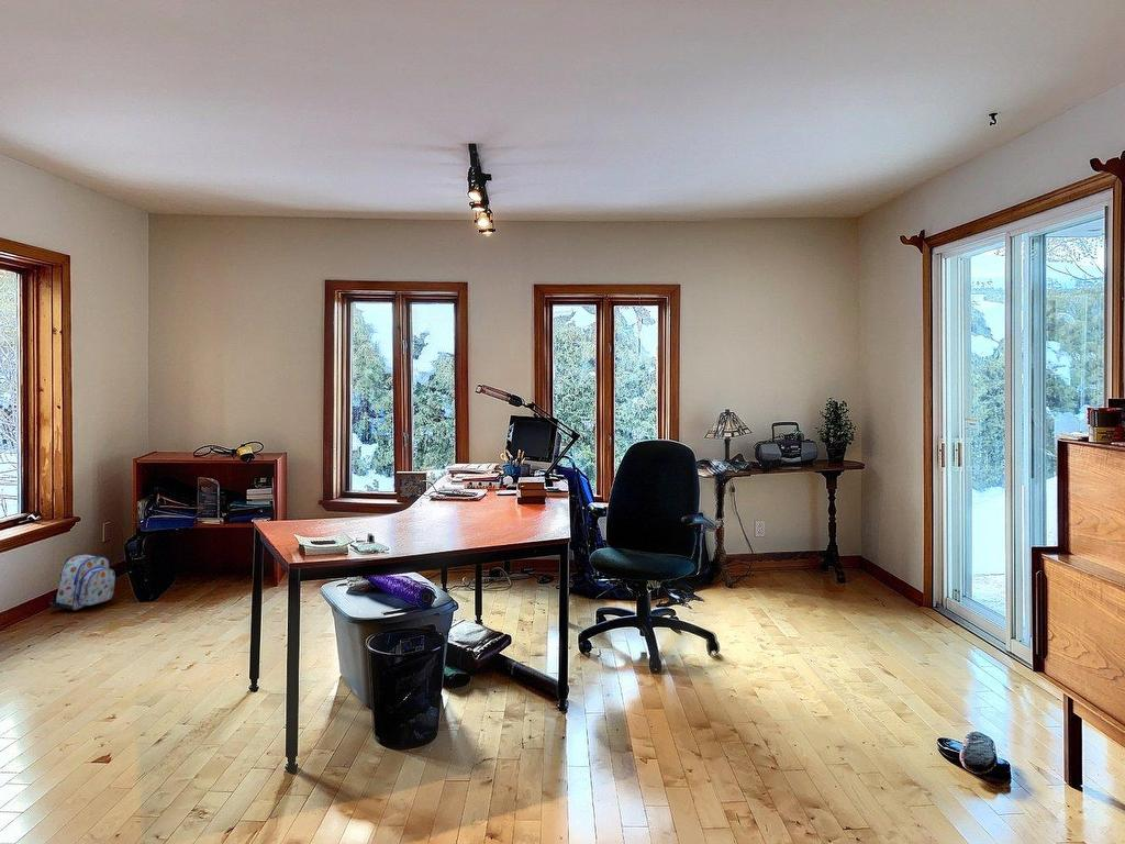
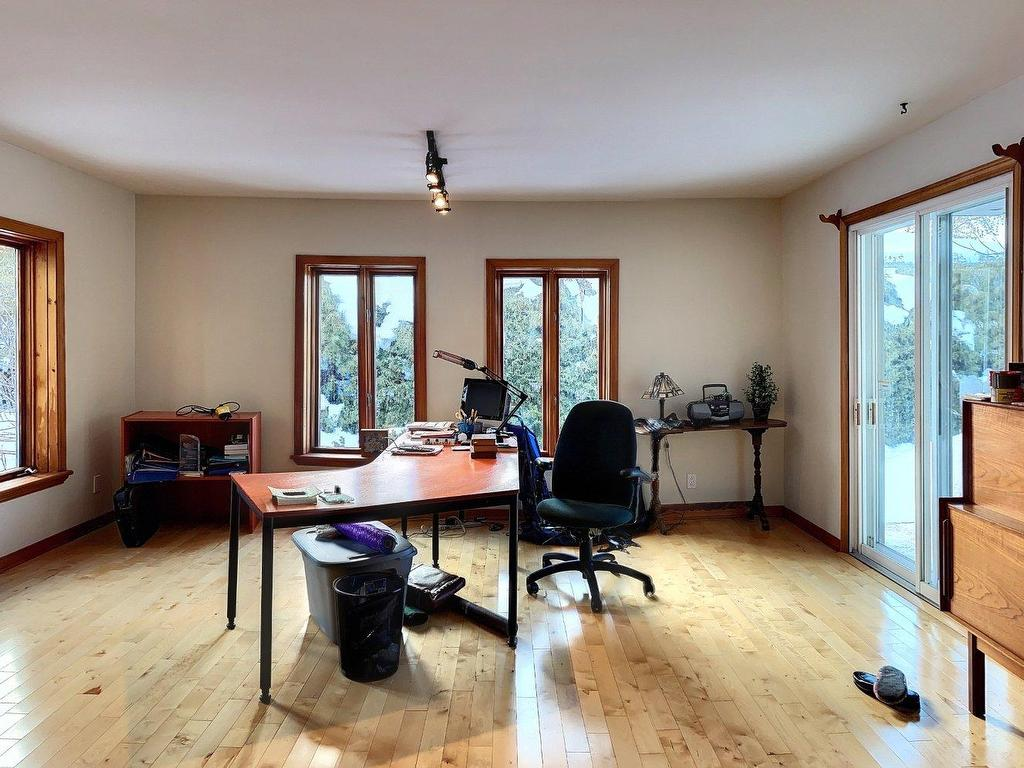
- backpack (86, 580)
